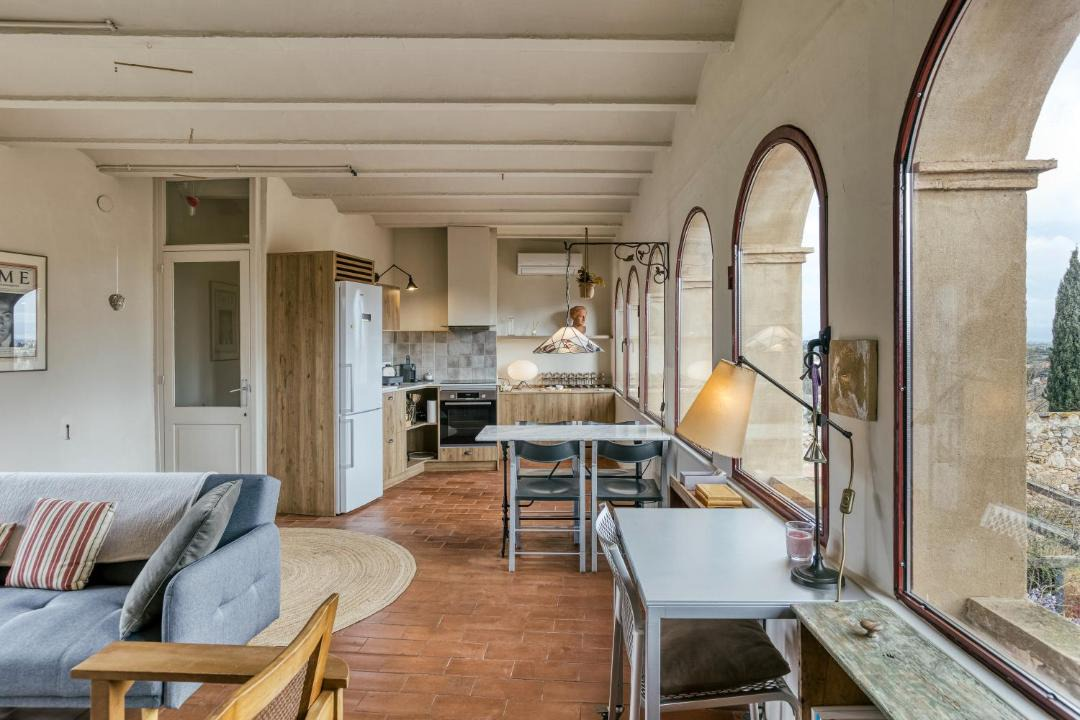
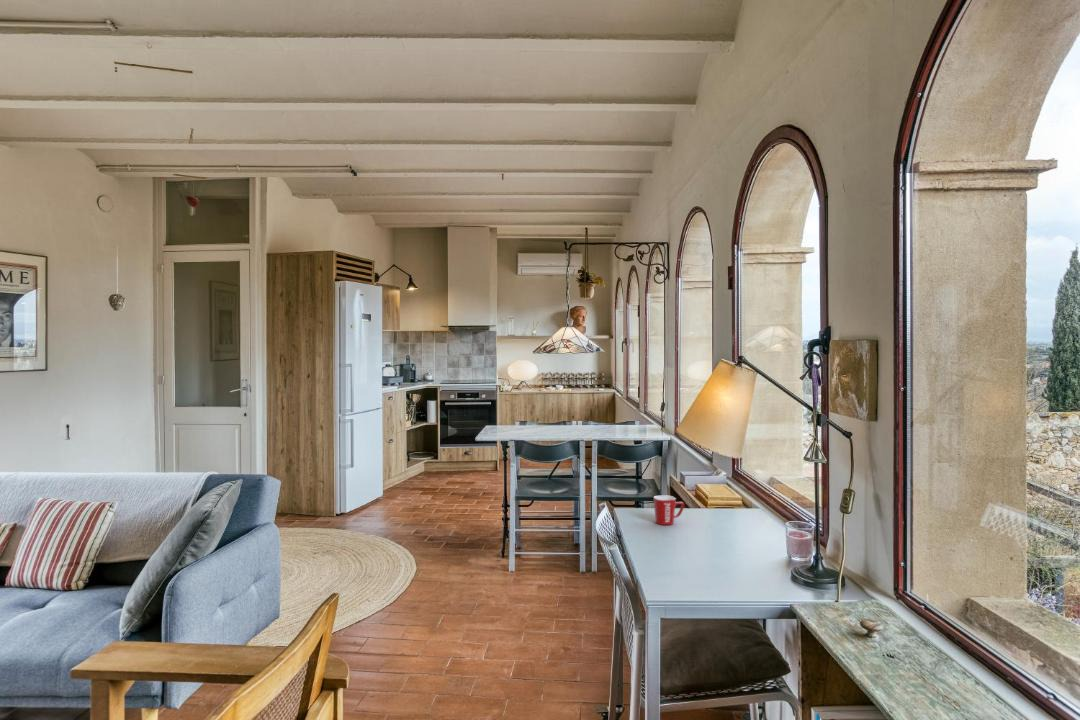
+ mug (669, 510)
